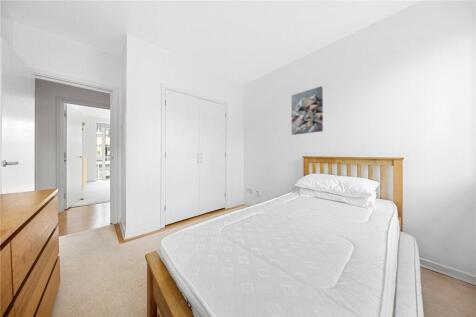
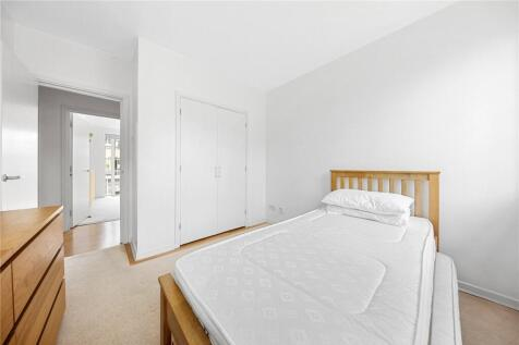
- wall art (306, 112)
